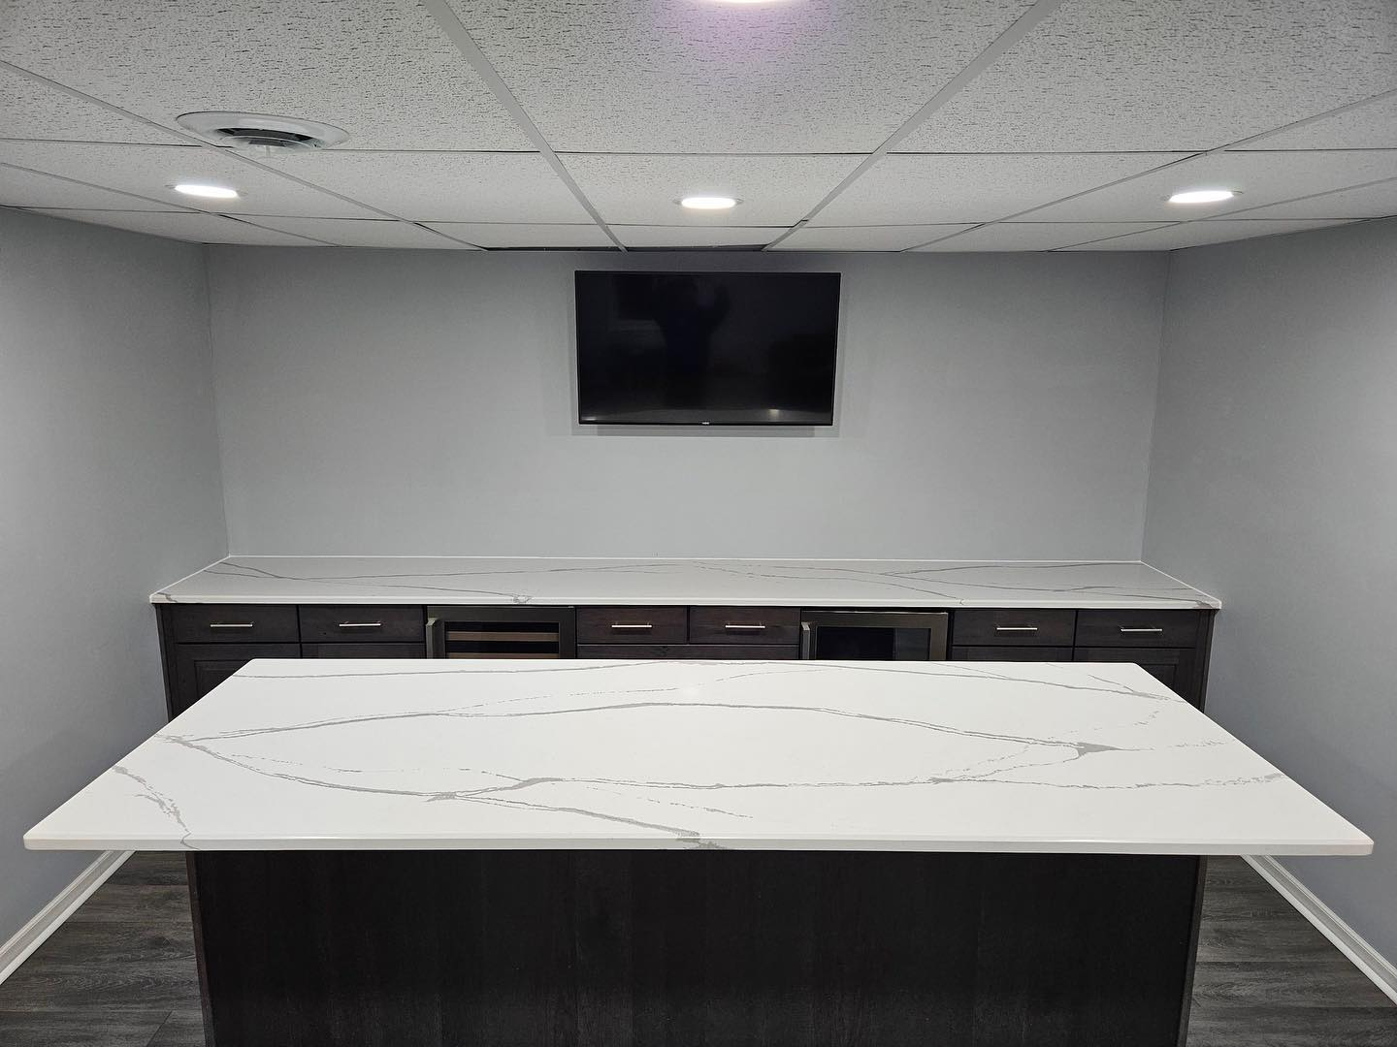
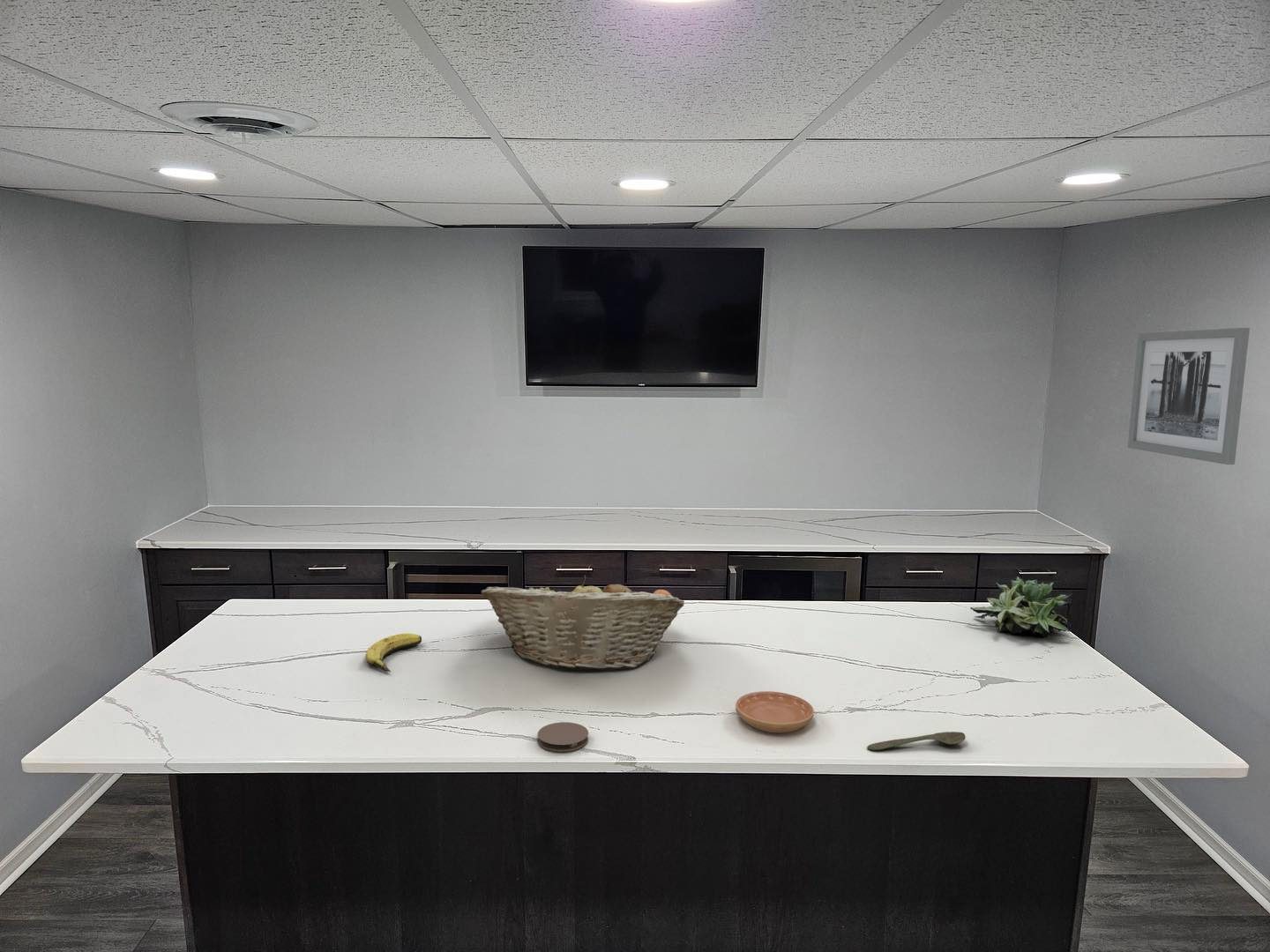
+ spoon (915, 740)
+ banana (390, 650)
+ fruit basket (582, 613)
+ saucer (773, 712)
+ succulent plant (1026, 603)
+ coaster (563, 736)
+ wall art (1182, 393)
